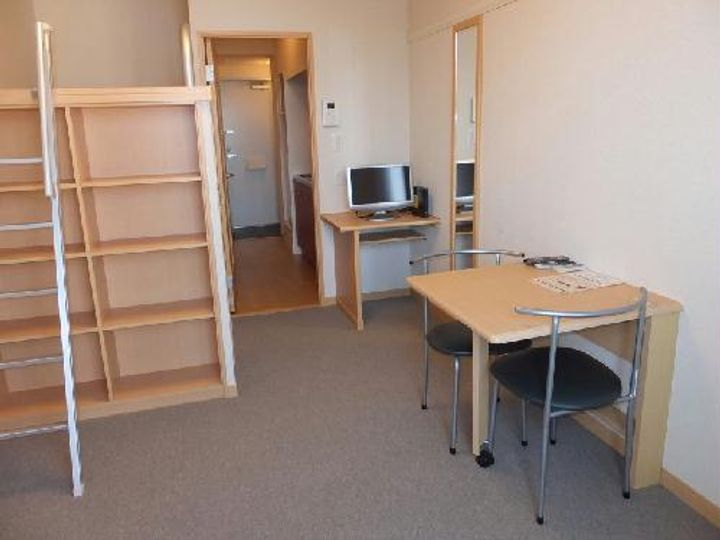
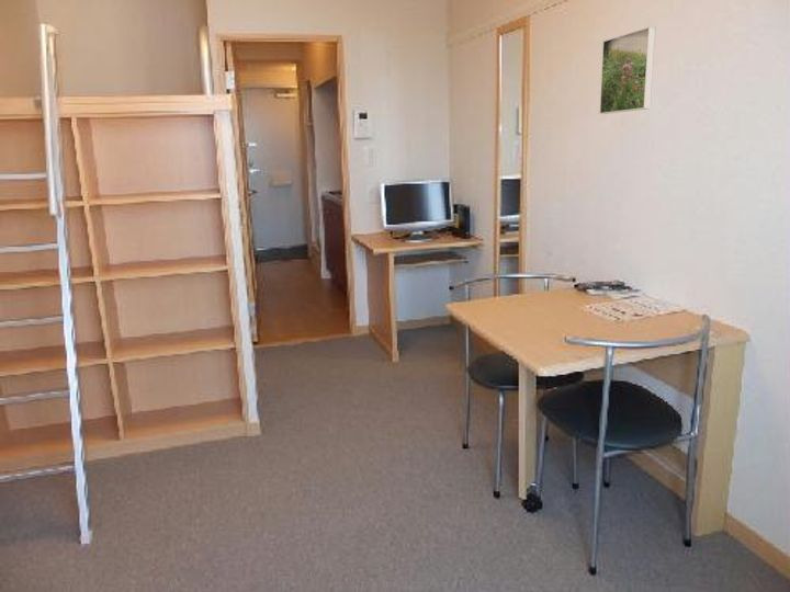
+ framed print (625, 72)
